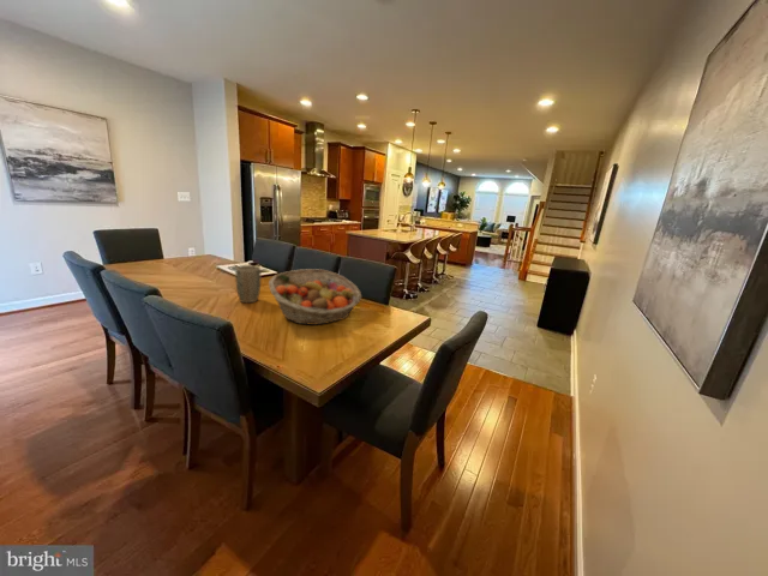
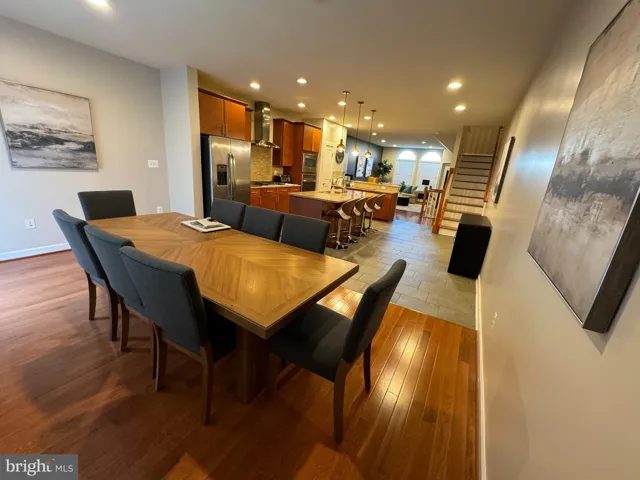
- plant pot (248, 283)
- fruit basket (317, 295)
